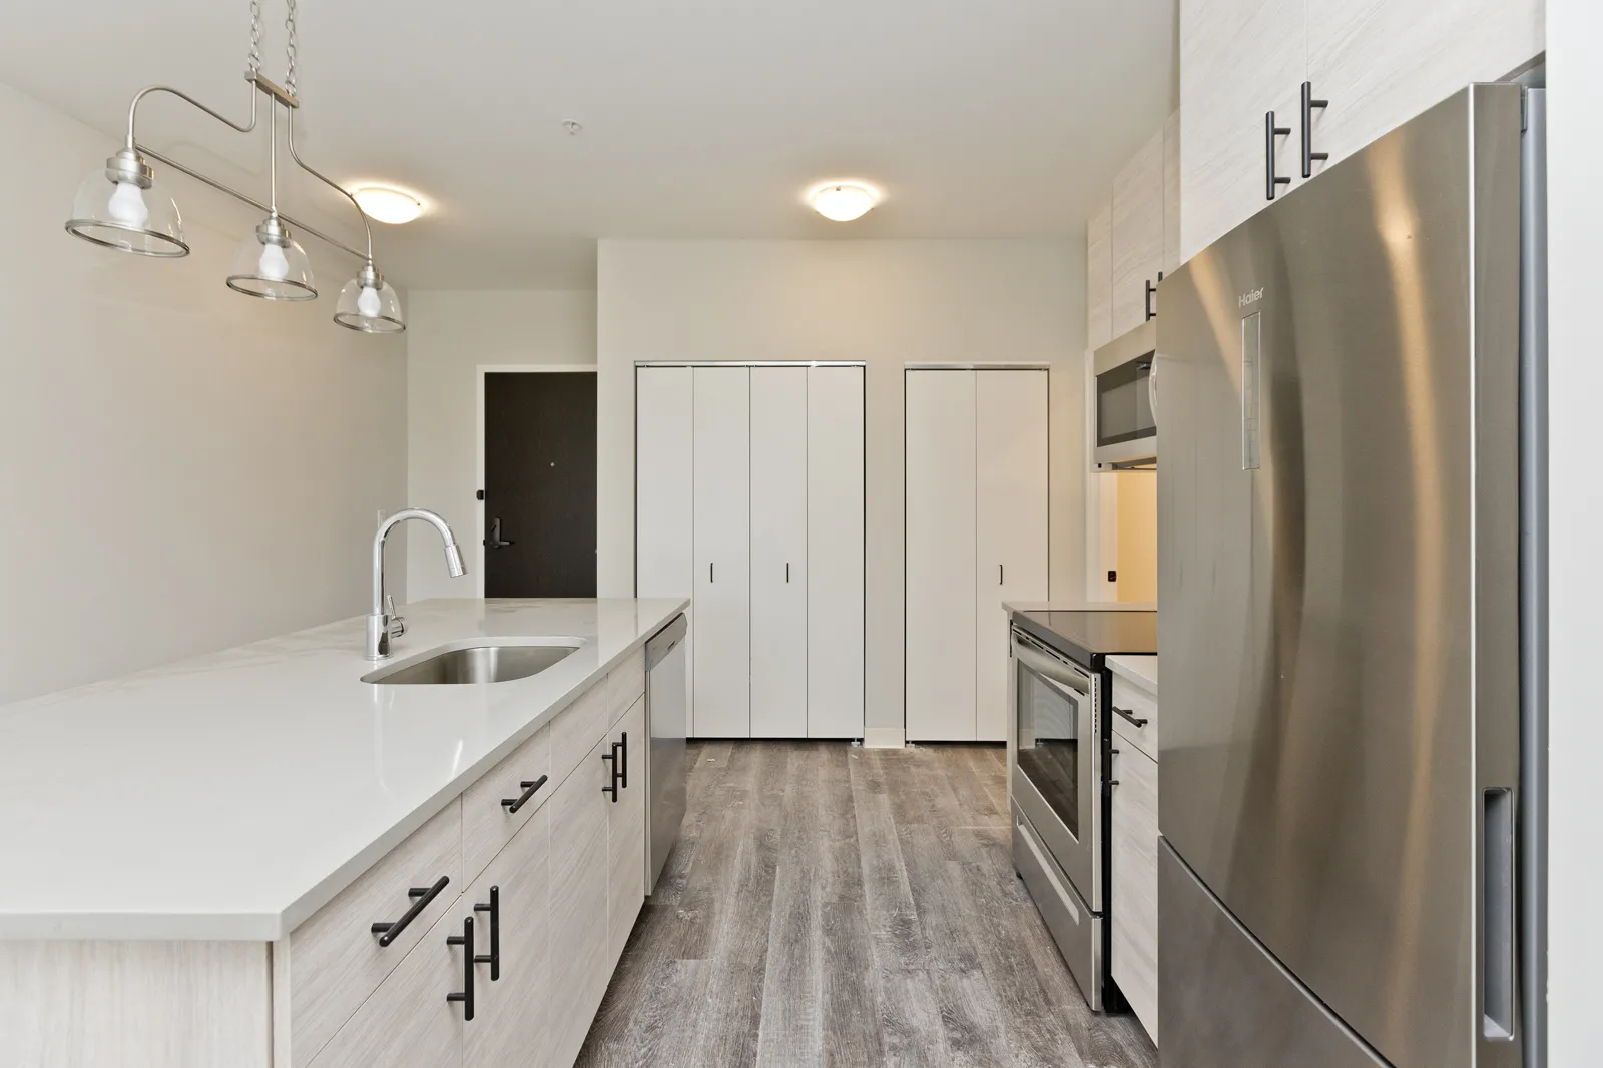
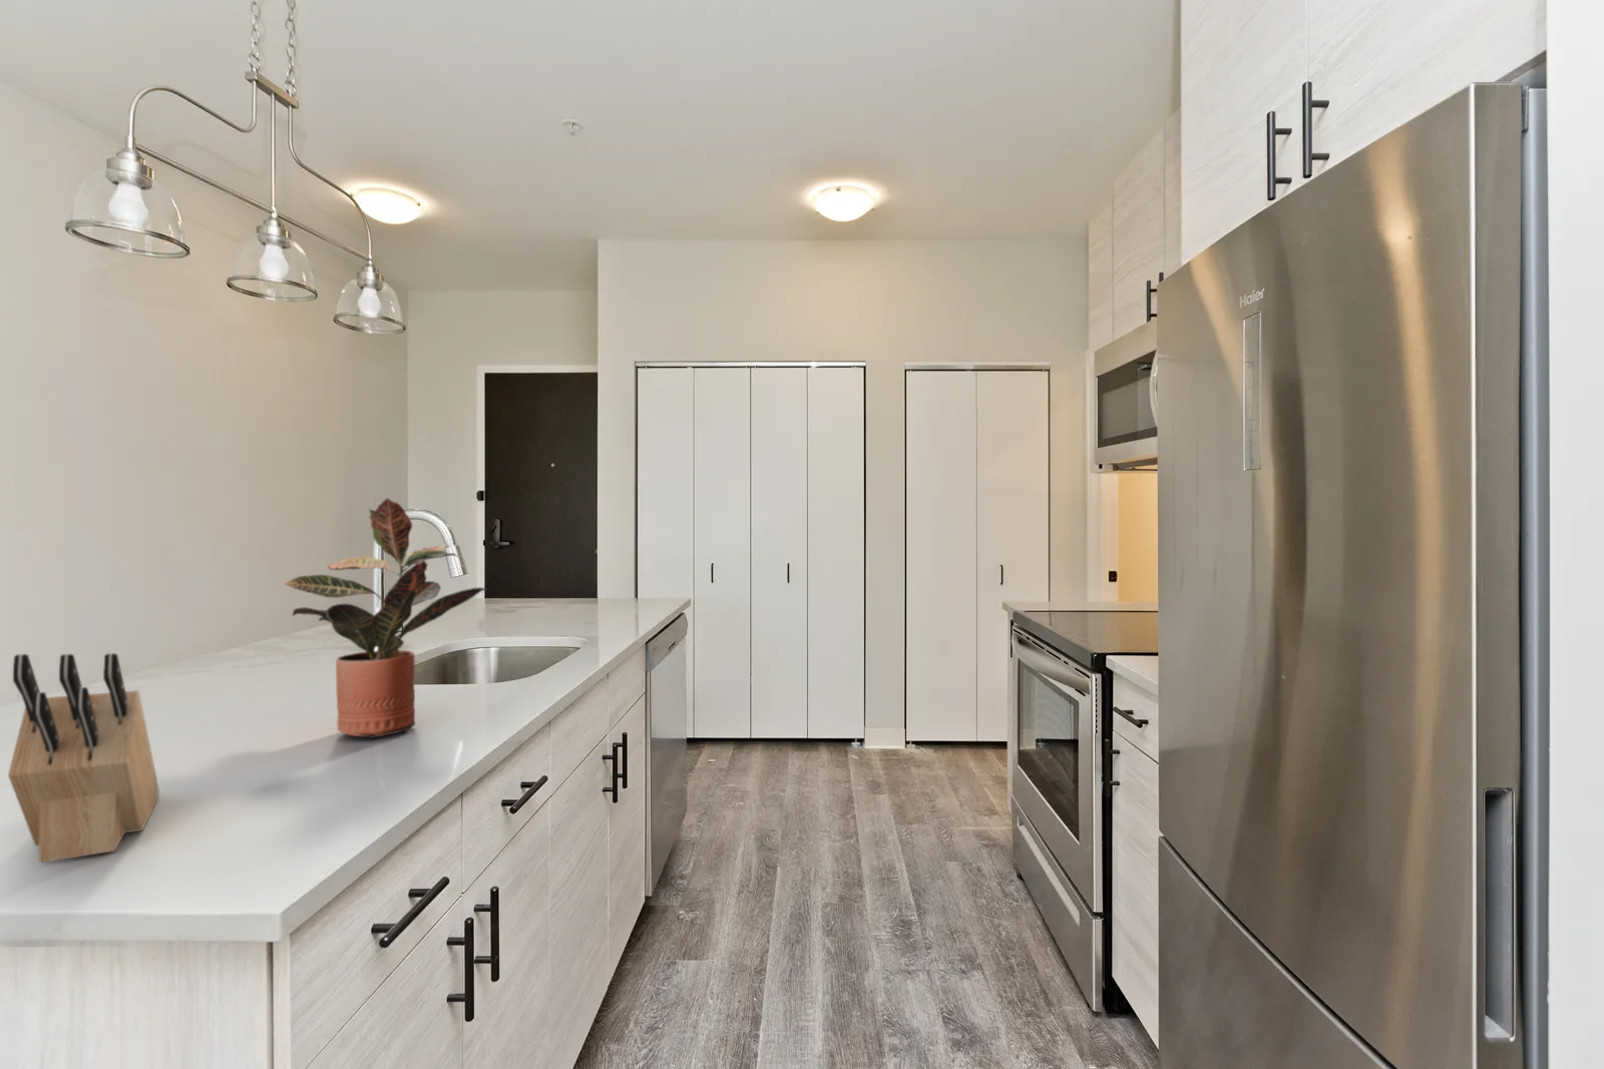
+ potted plant (391, 613)
+ knife block (91, 740)
